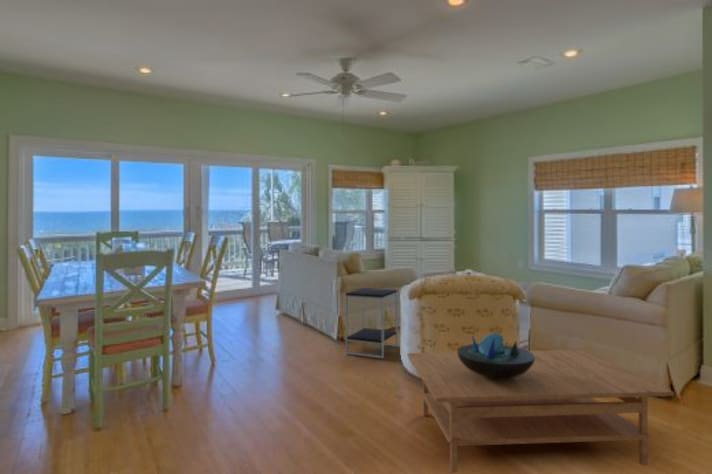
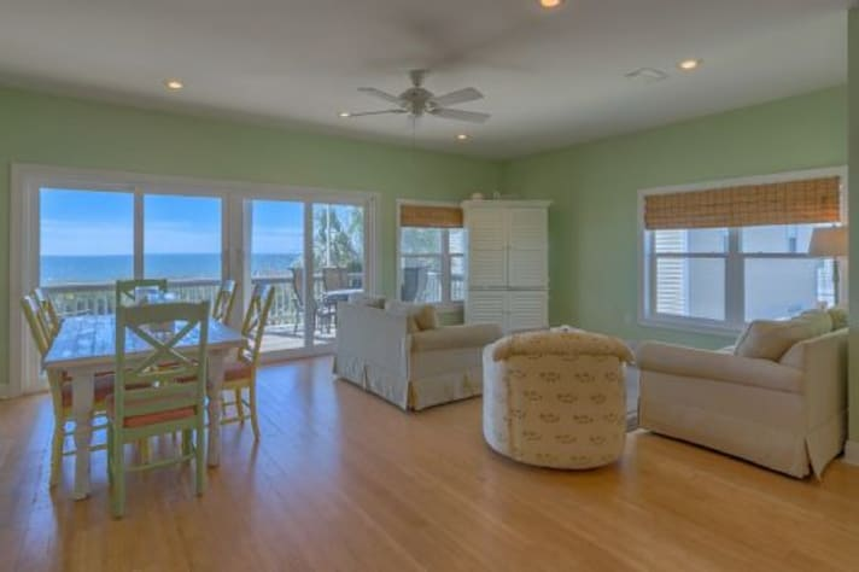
- side table (369, 328)
- decorative bowl (494, 353)
- coffee table (521, 403)
